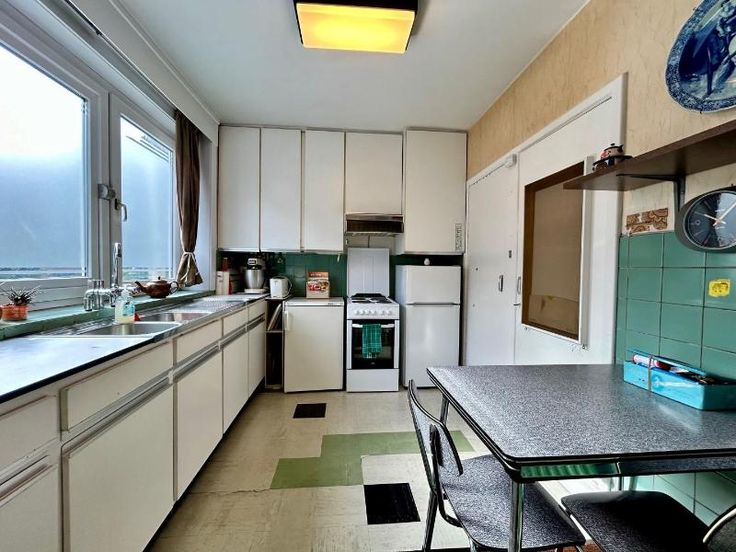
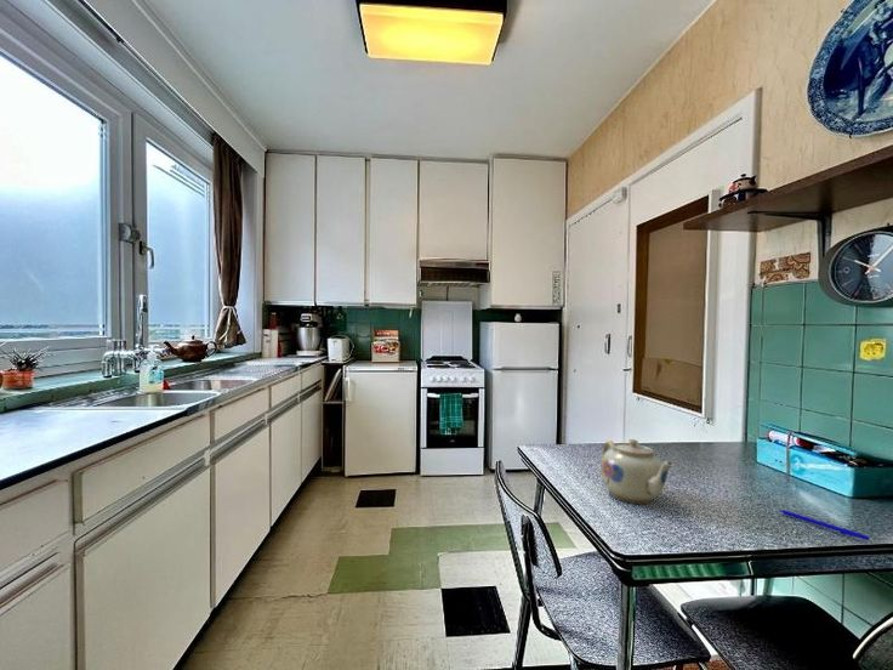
+ teapot (635, 469)
+ pen (819, 523)
